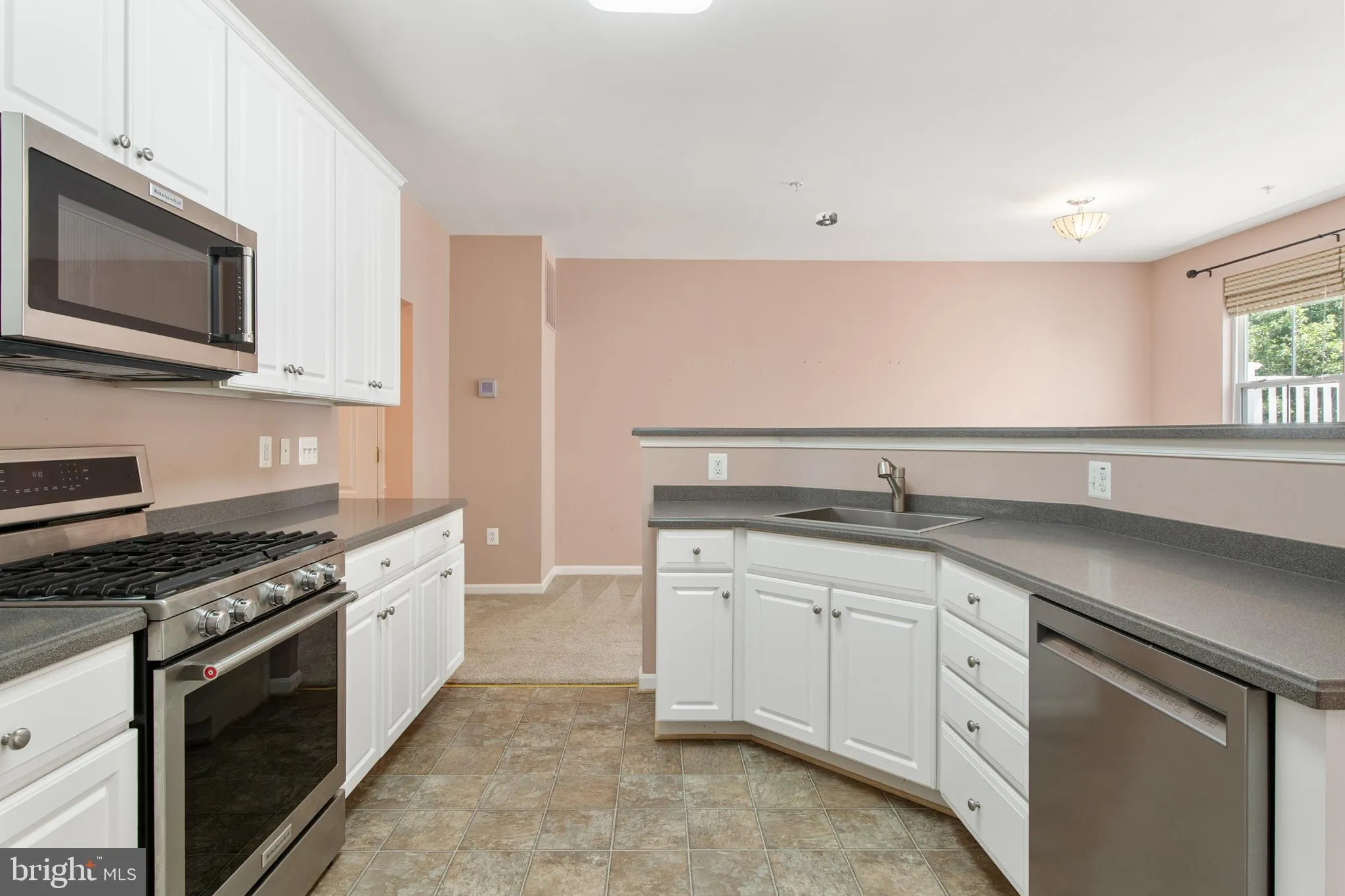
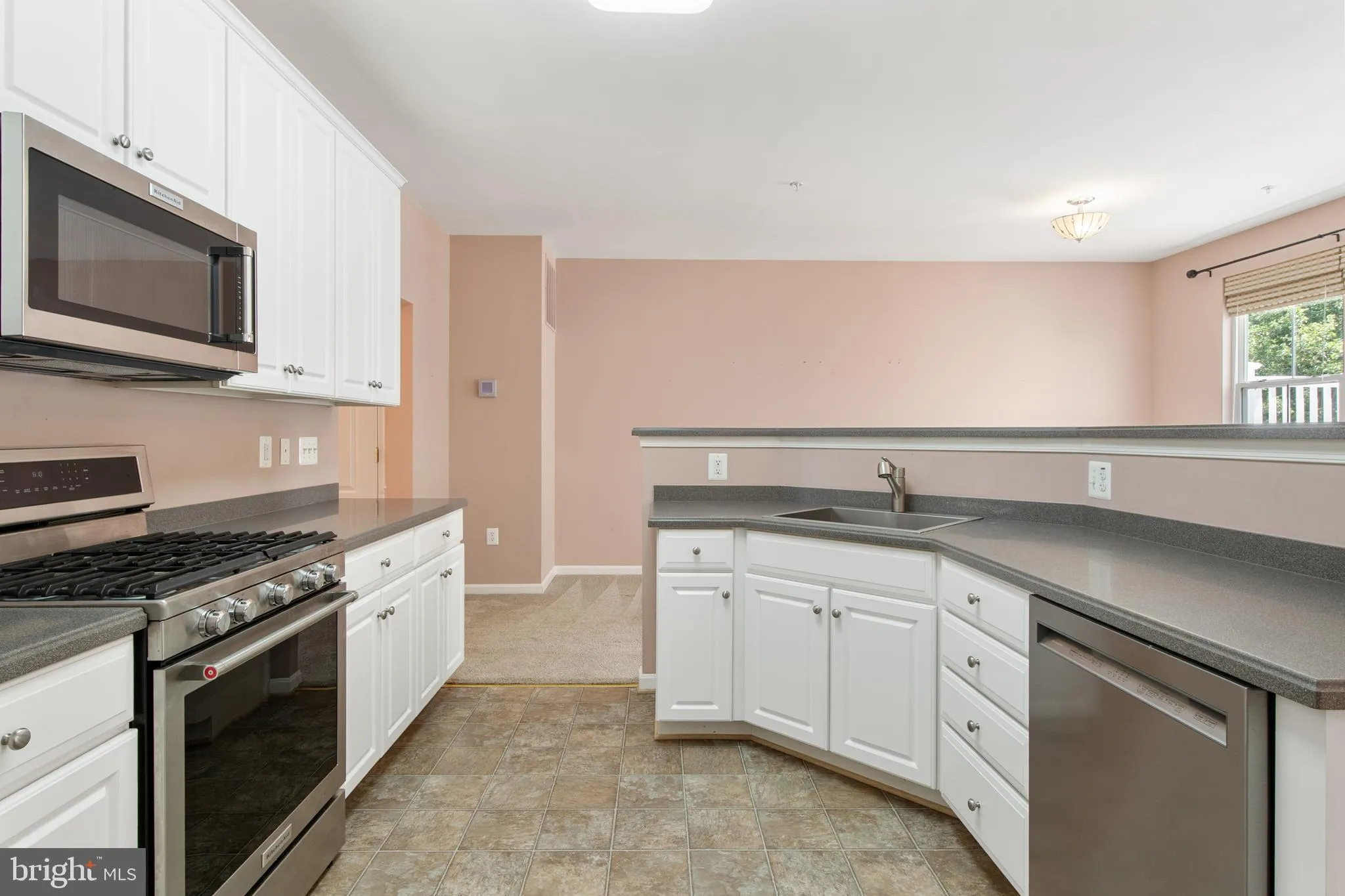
- smoke detector (826, 218)
